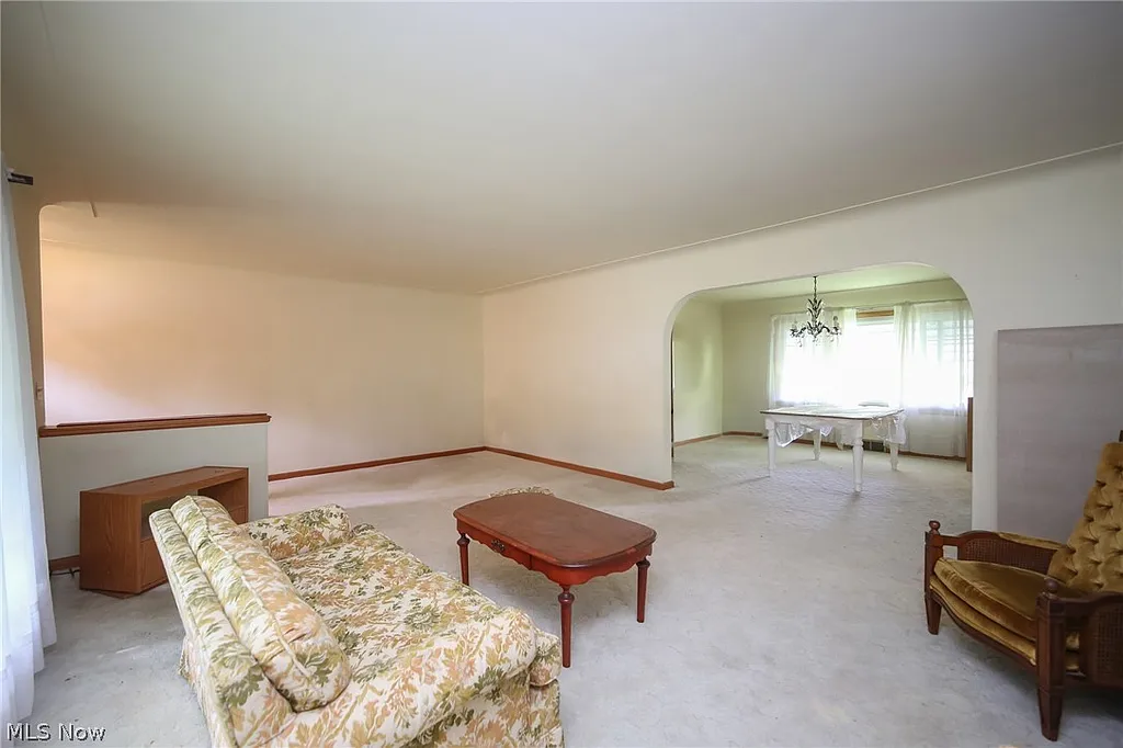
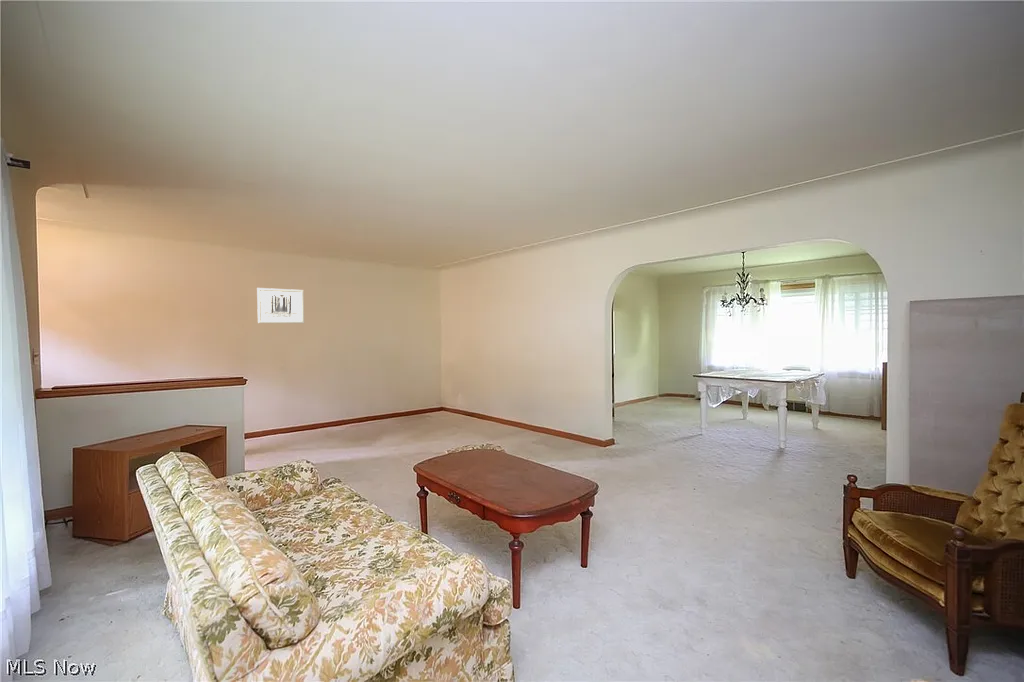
+ wall art (281, 306)
